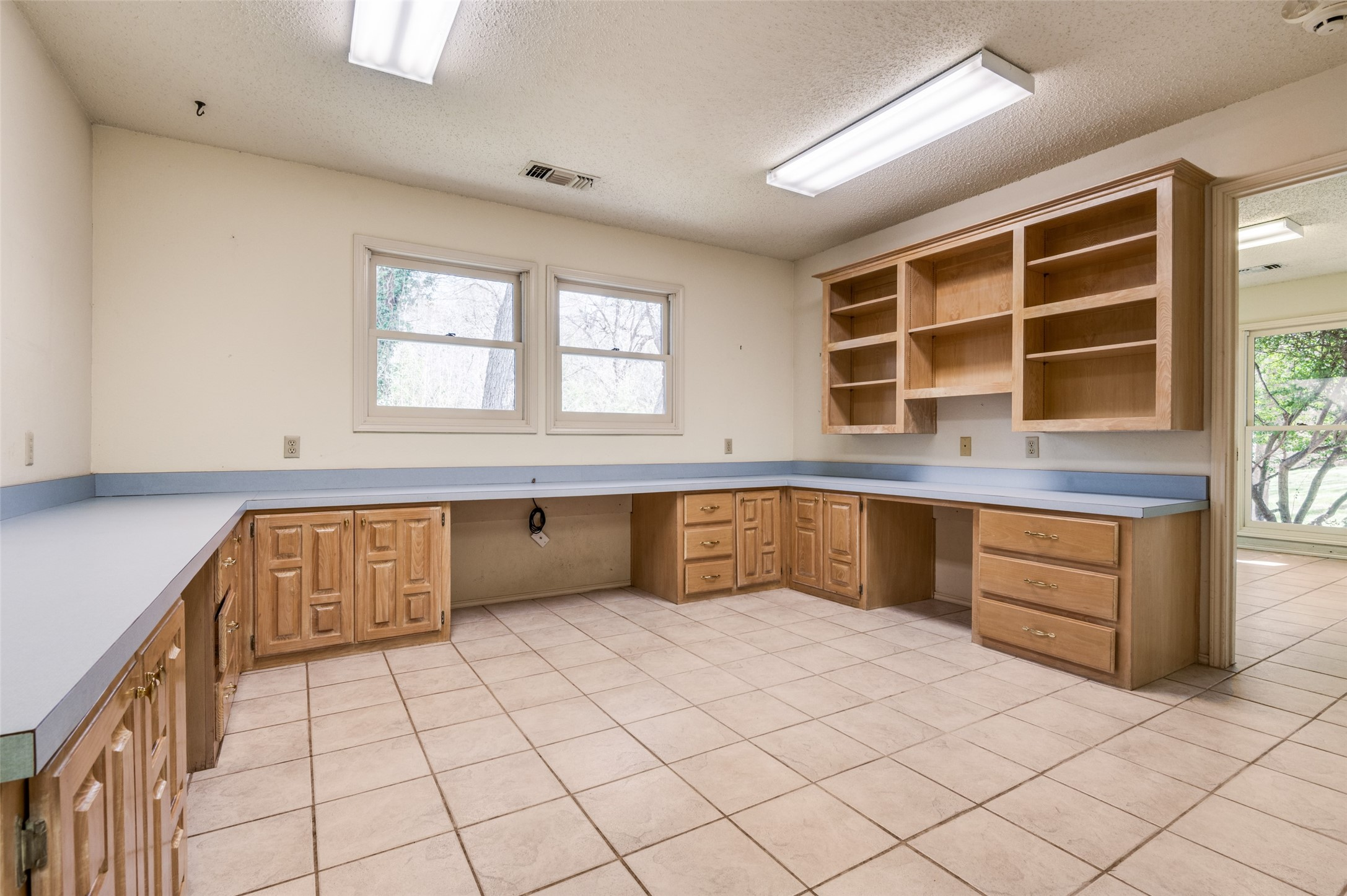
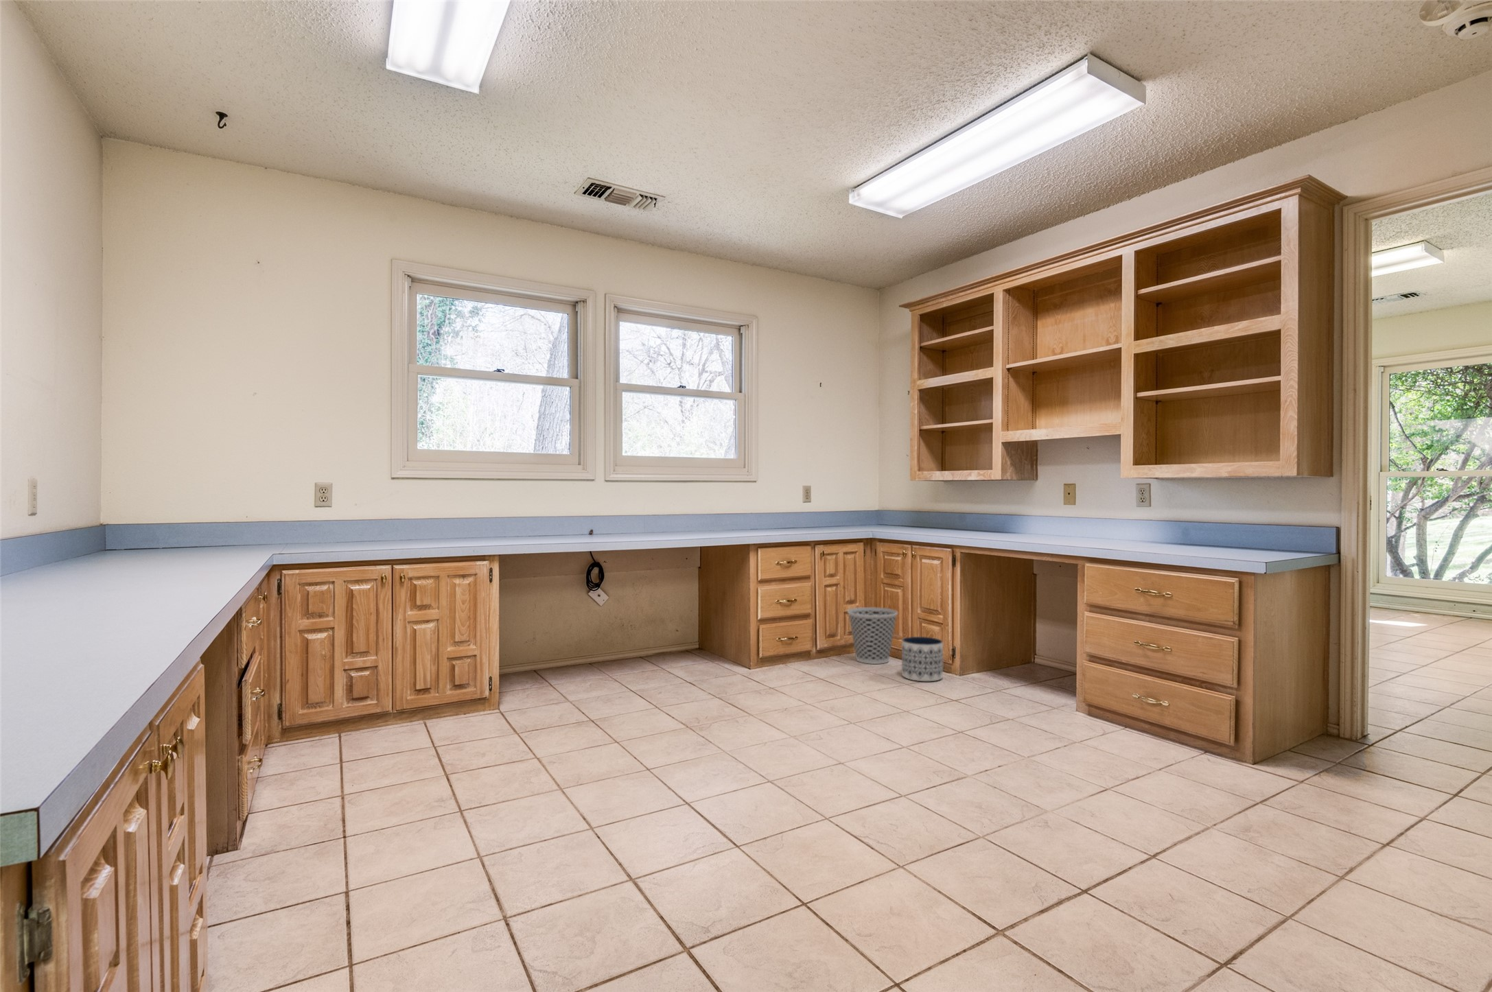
+ planter (922, 659)
+ wastebasket (873, 636)
